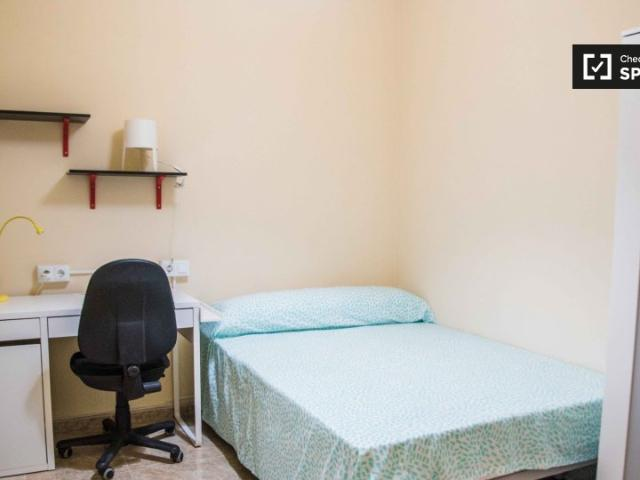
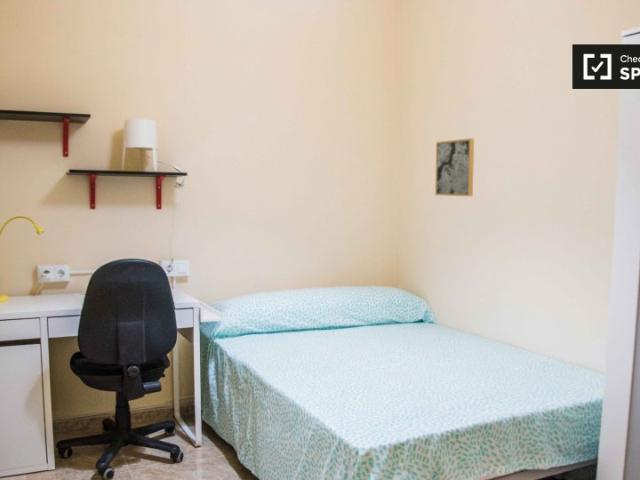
+ wall art (453, 168)
